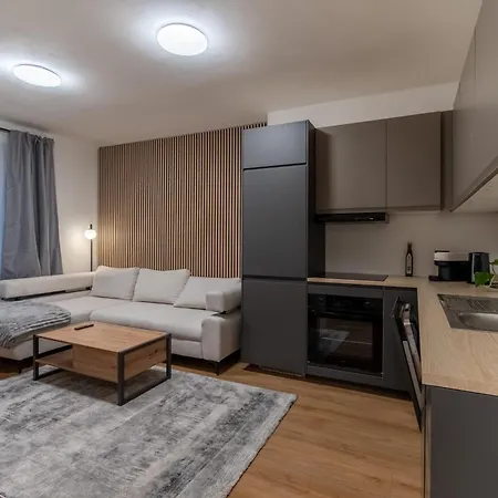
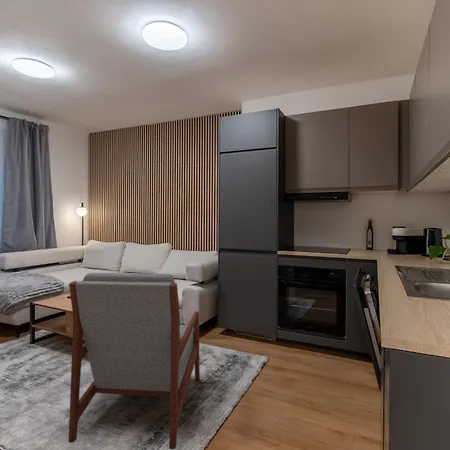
+ armchair (146, 334)
